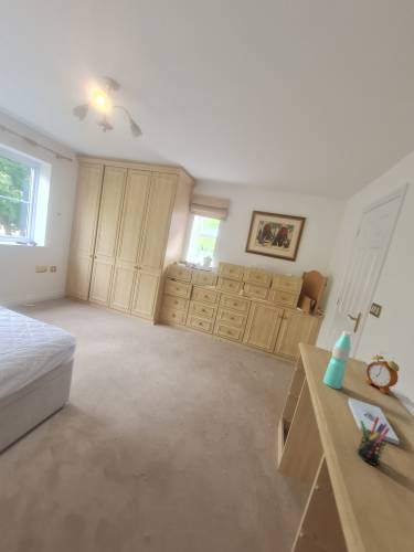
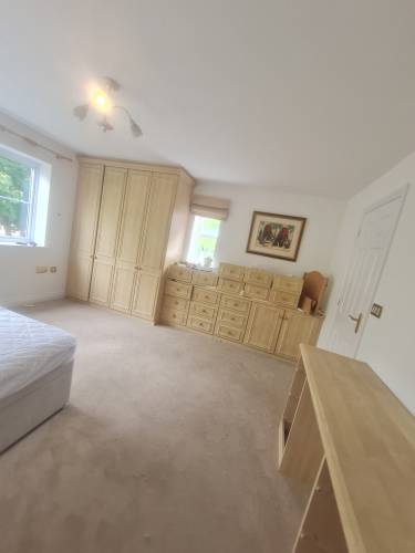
- pen holder (370, 437)
- alarm clock (382, 370)
- water bottle (339, 358)
- notepad (370, 417)
